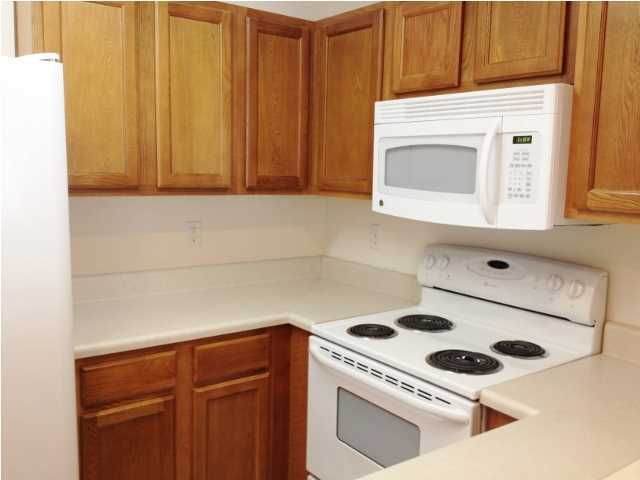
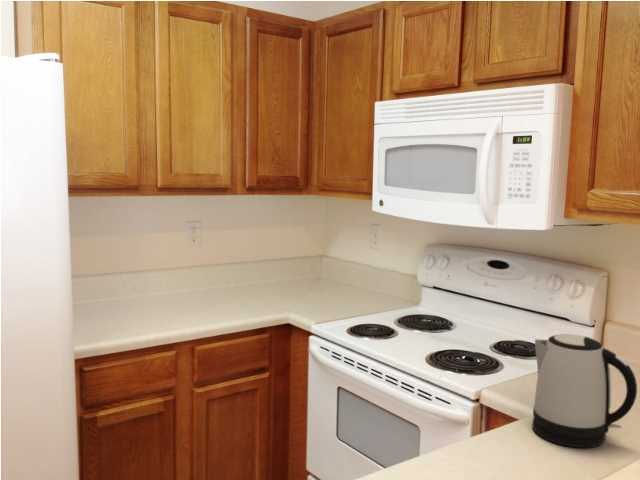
+ kettle (582, 387)
